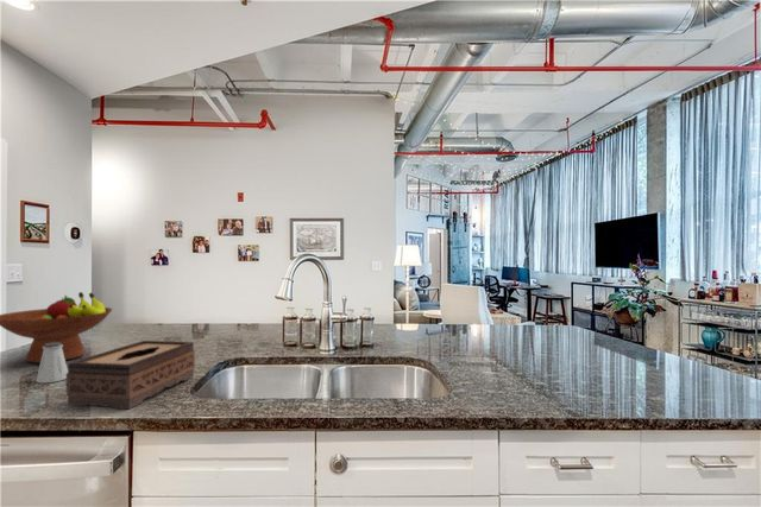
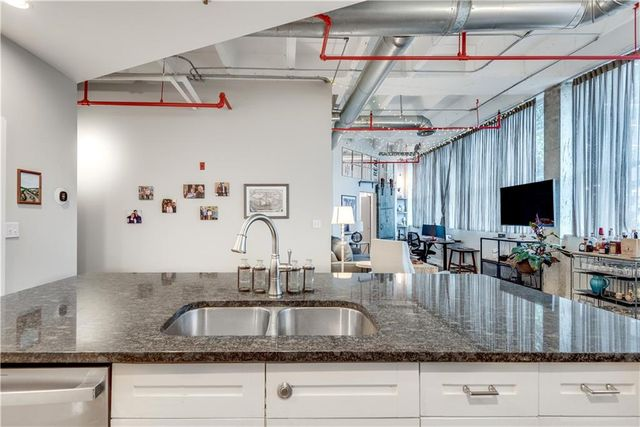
- tissue box (137, 370)
- fruit bowl (56, 325)
- saltshaker (52, 361)
